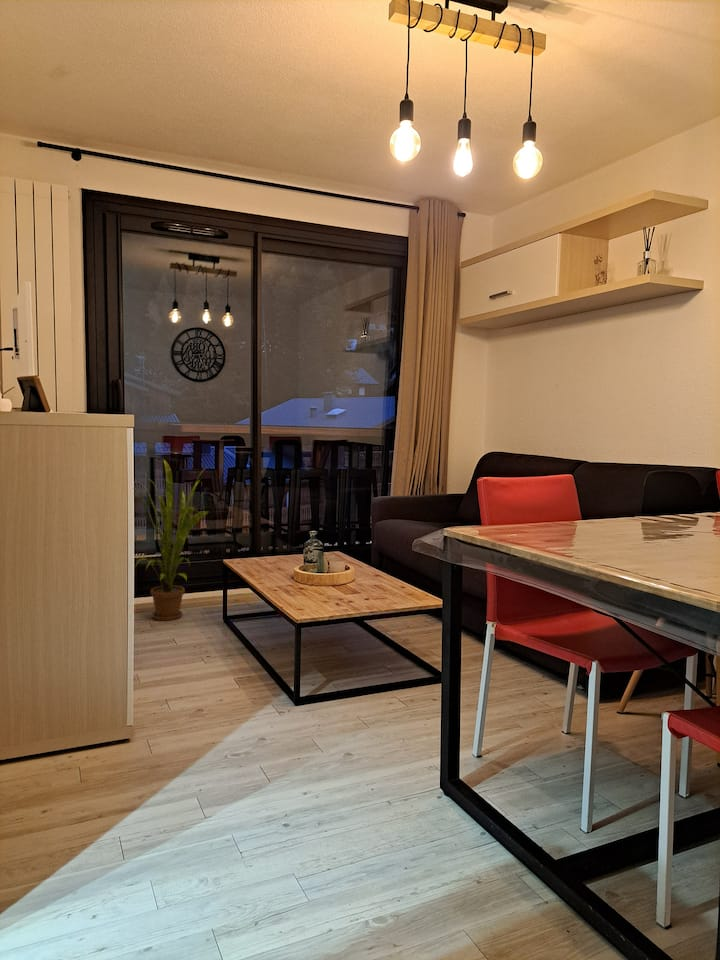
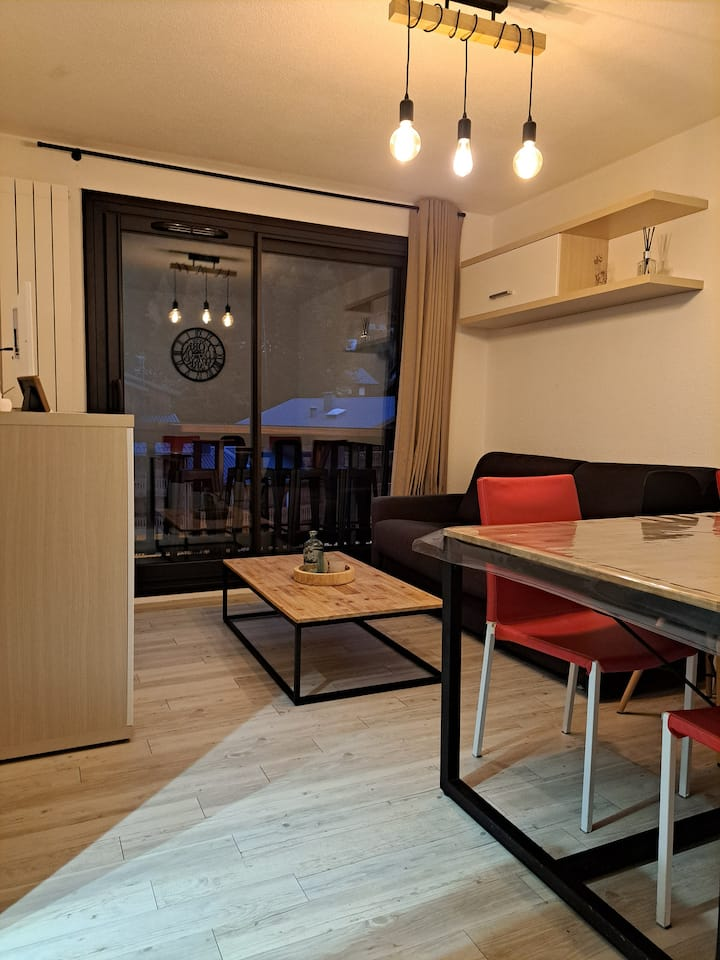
- house plant (163, 539)
